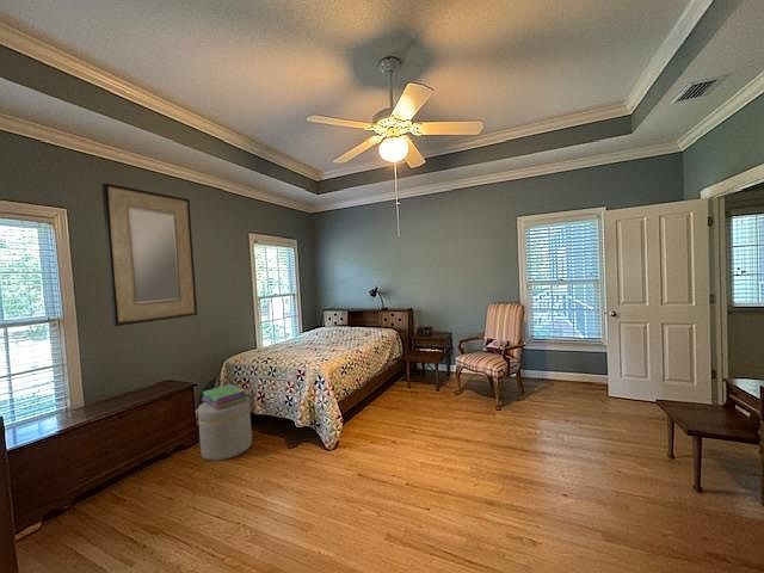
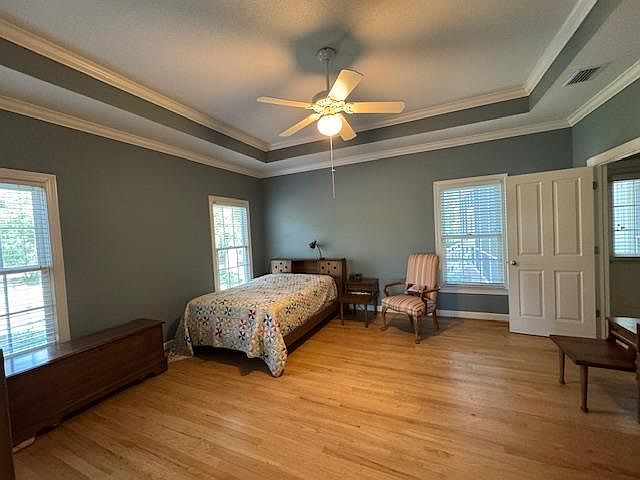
- ottoman (226, 425)
- stack of books (223, 395)
- home mirror (154, 255)
